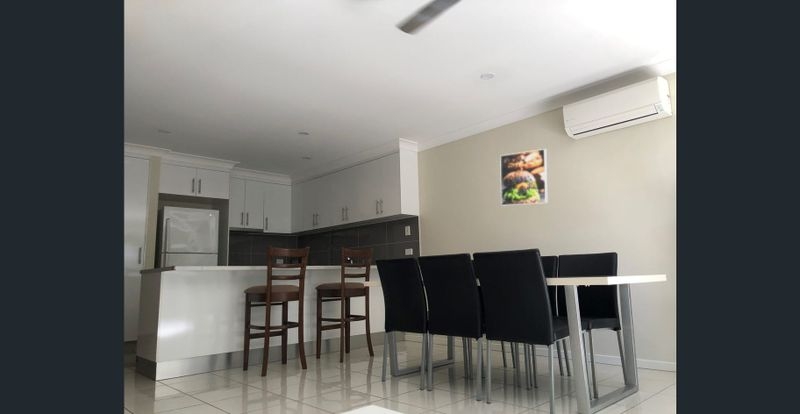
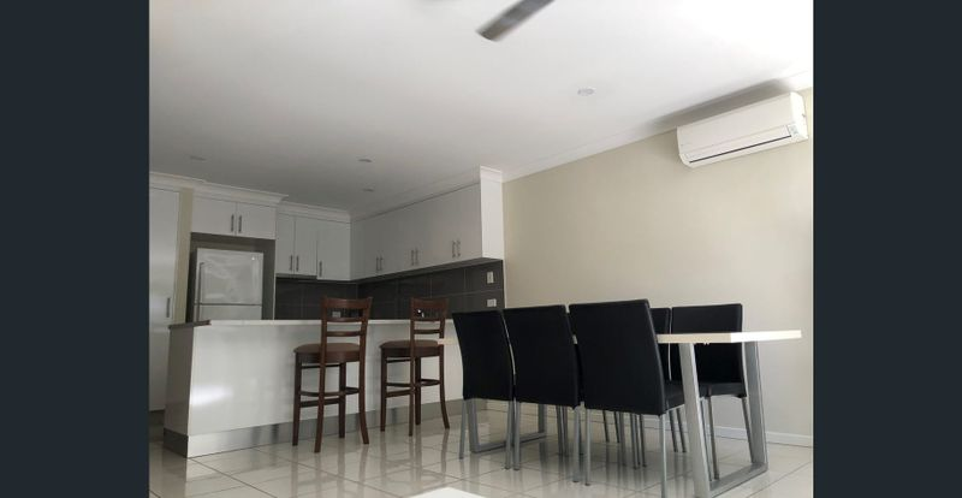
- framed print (523, 178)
